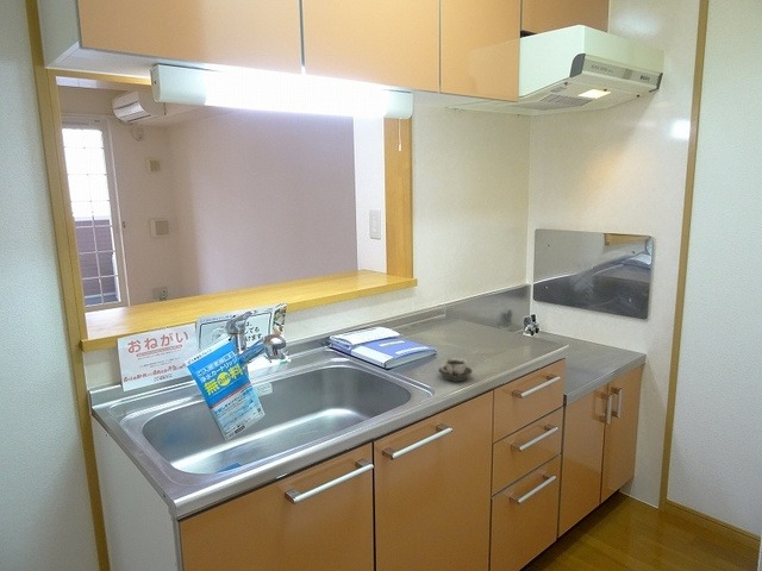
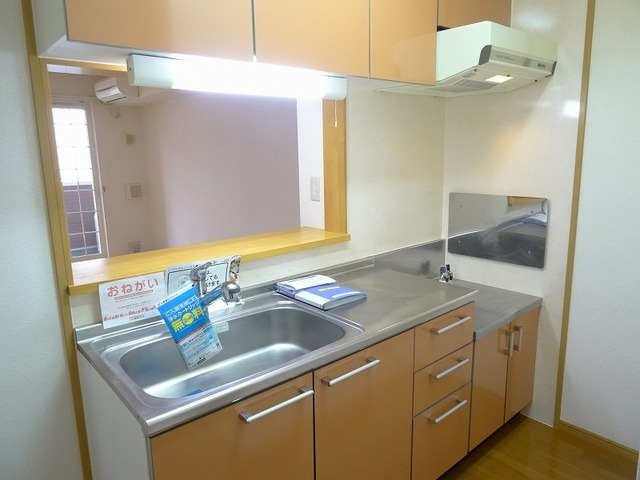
- cup (455, 369)
